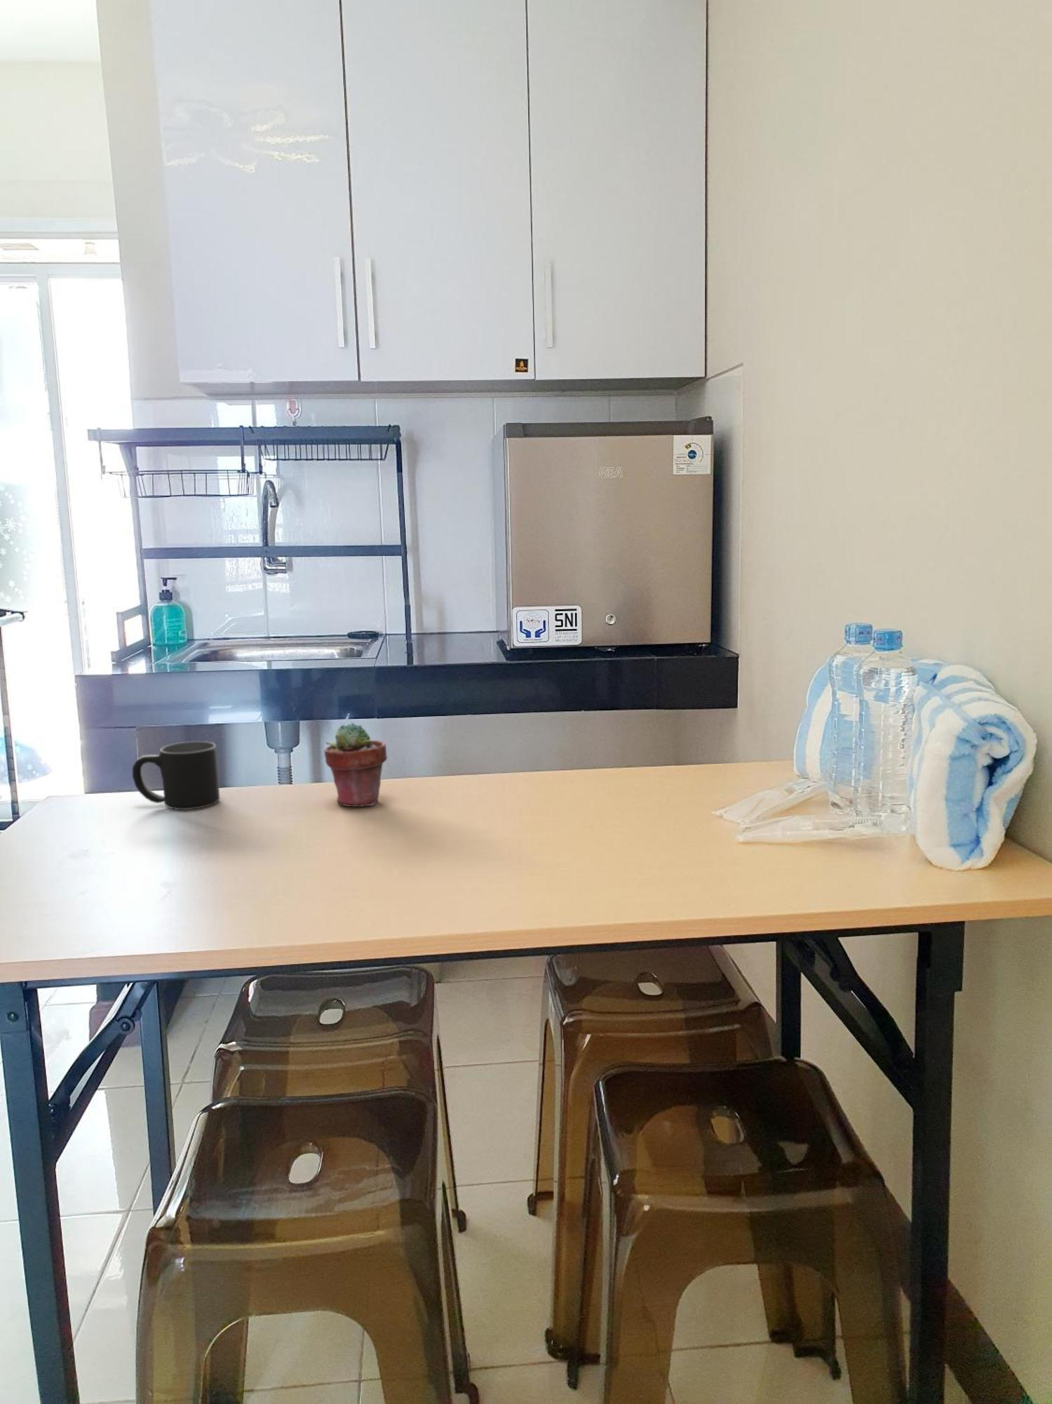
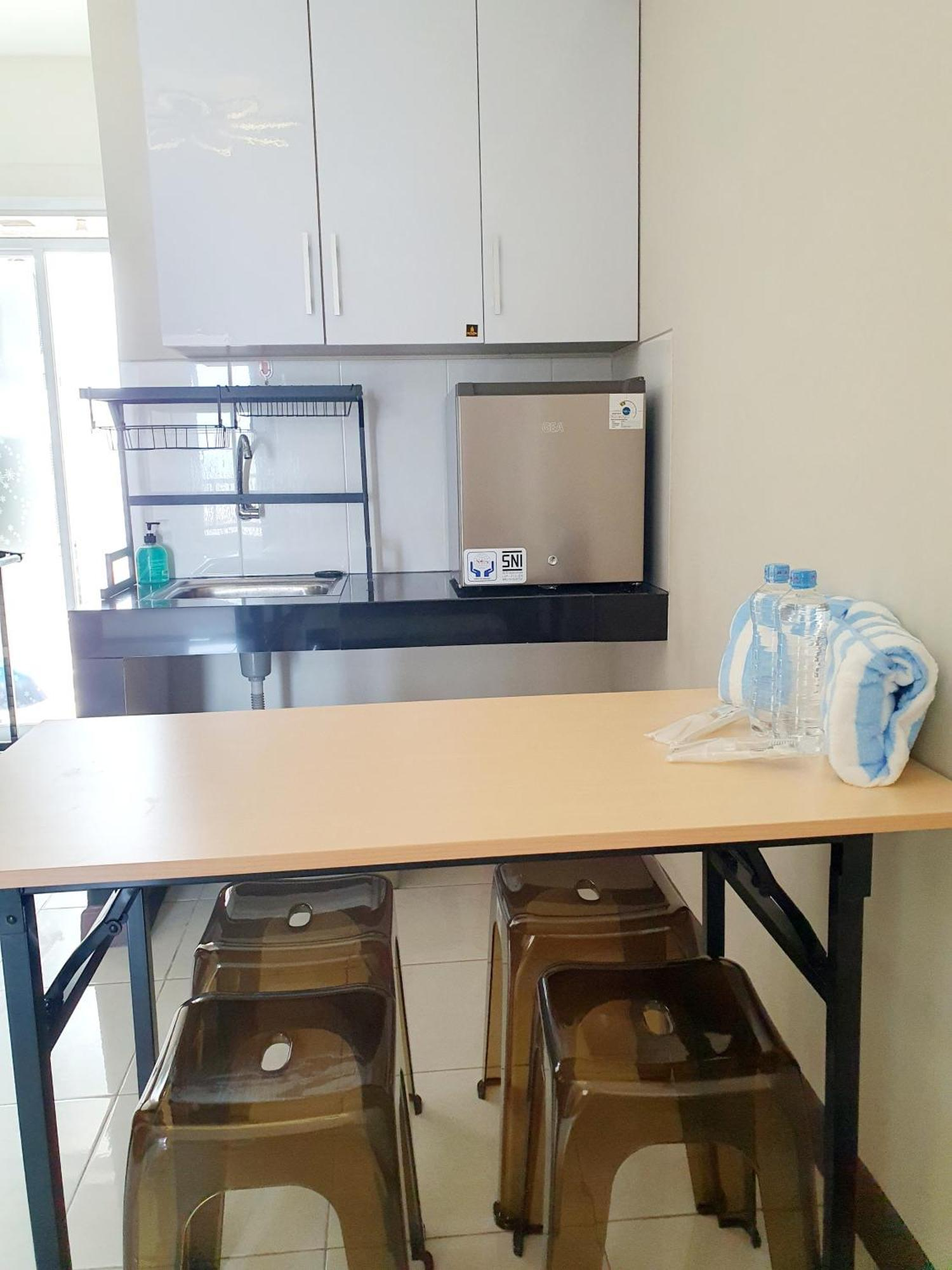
- potted succulent (356, 762)
- mug (176, 775)
